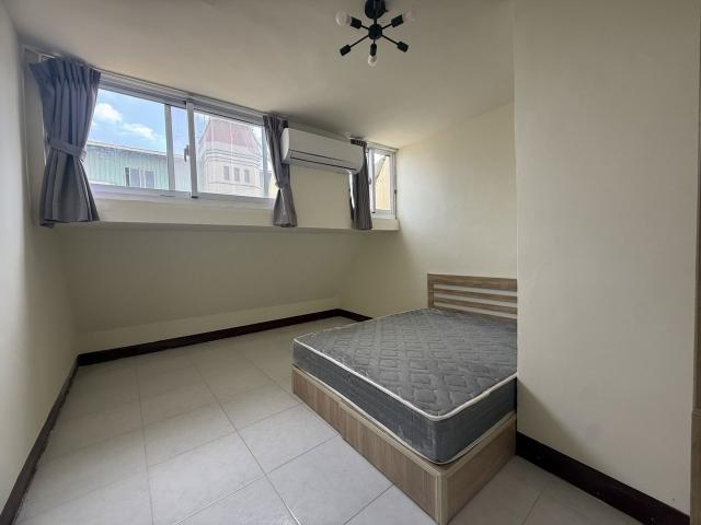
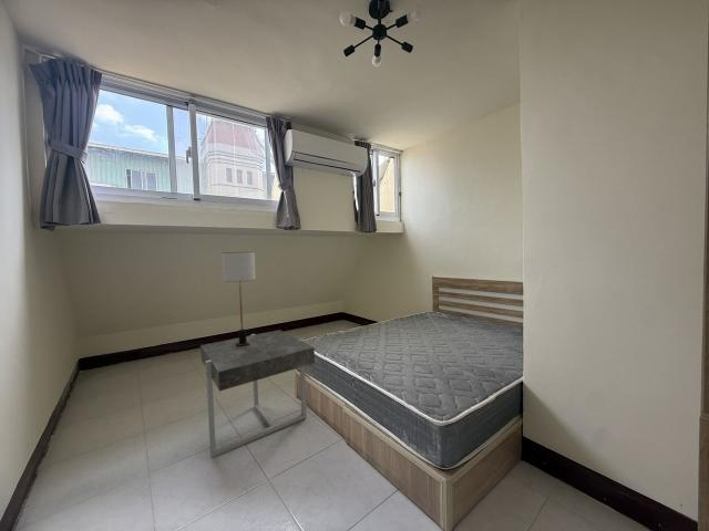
+ table lamp (240, 298)
+ side table (256, 387)
